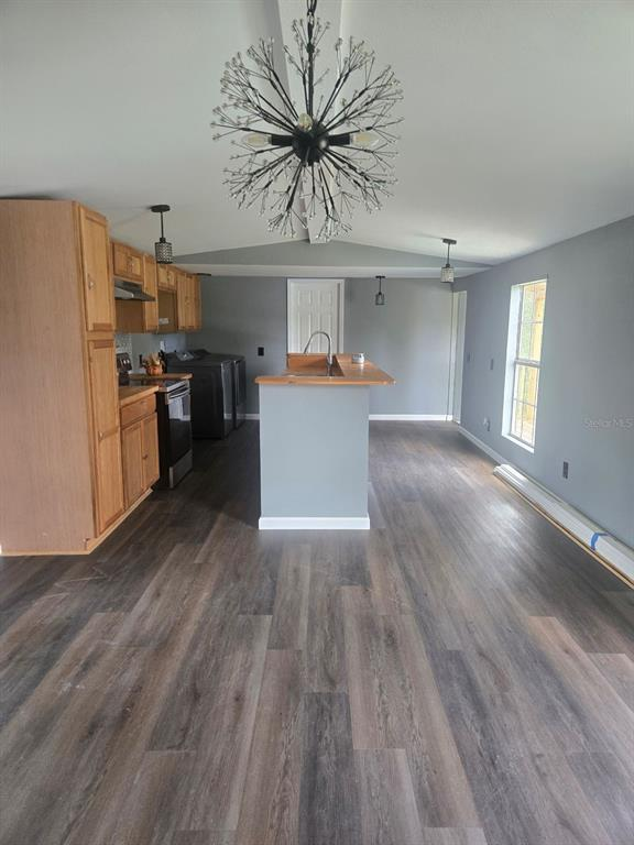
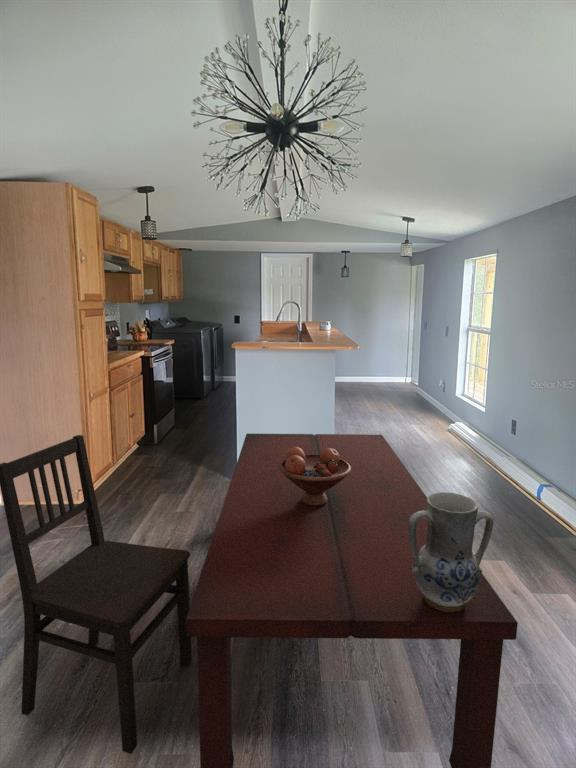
+ dining table (323, 546)
+ dining chair (104, 576)
+ vase (448, 550)
+ fruit bowl (314, 476)
